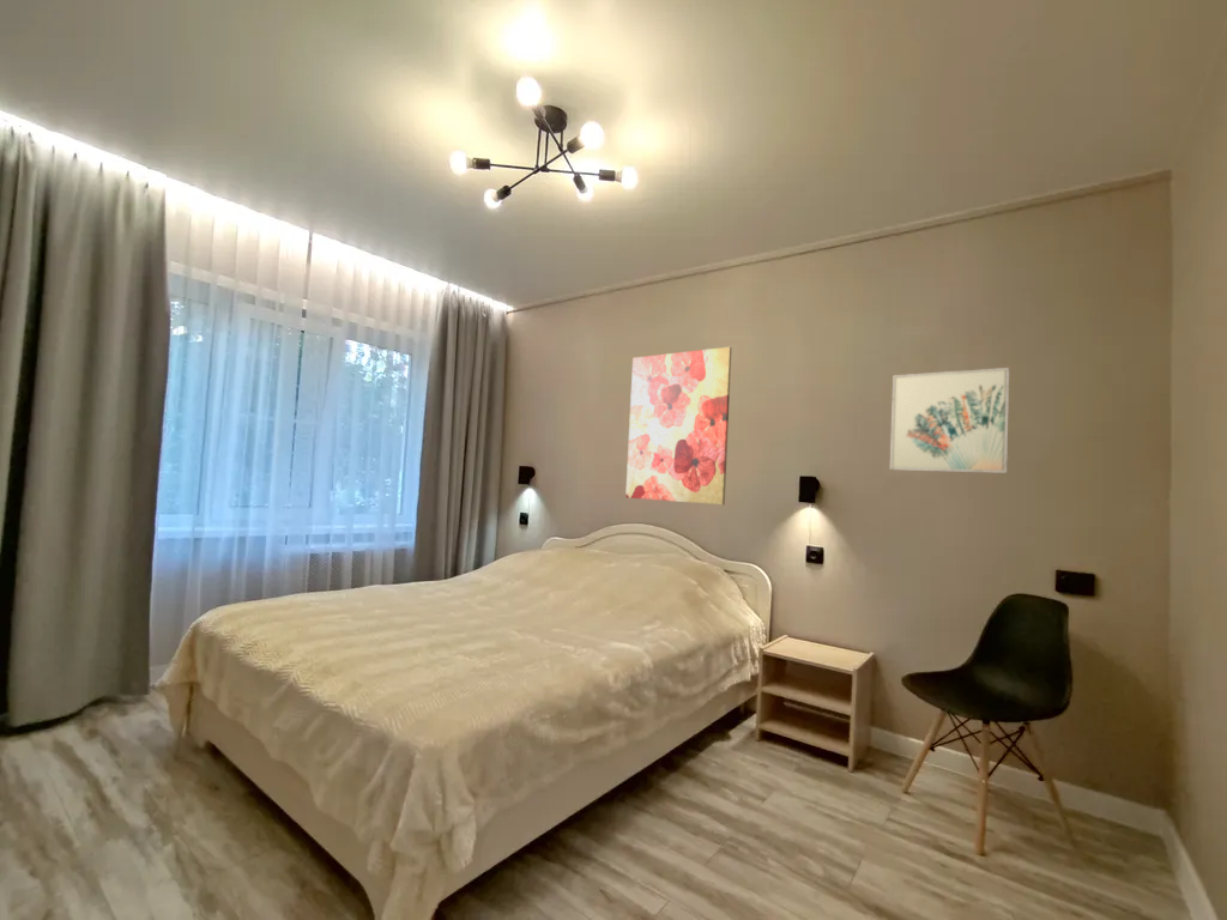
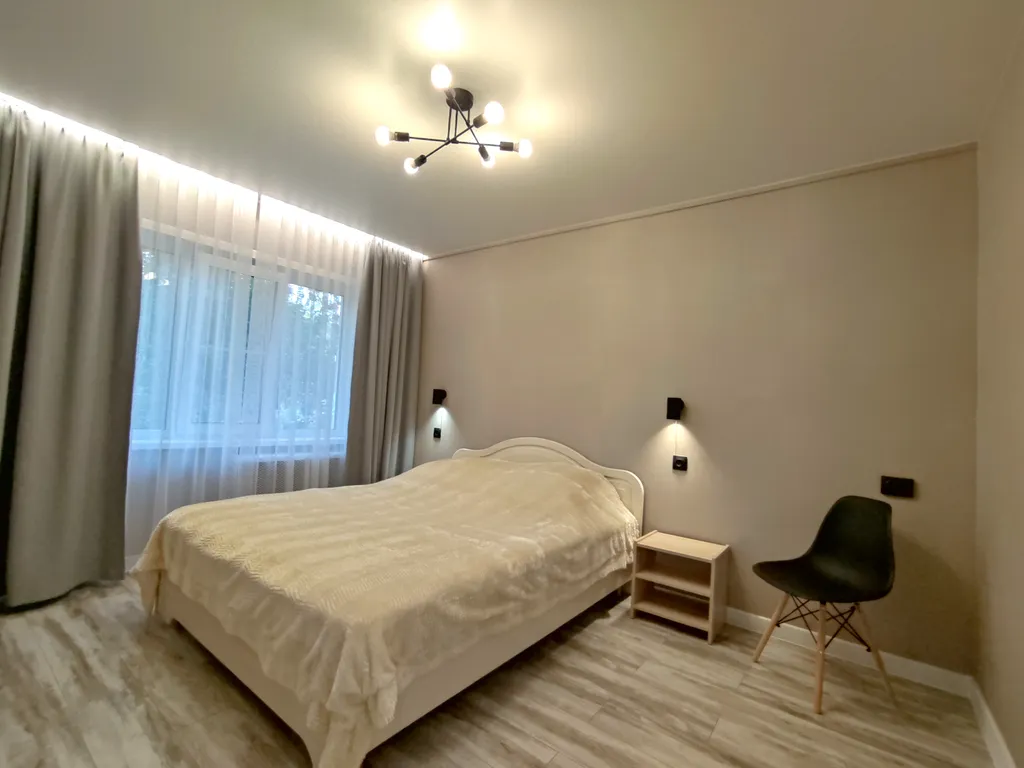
- wall art (676, 426)
- wall art (947, 420)
